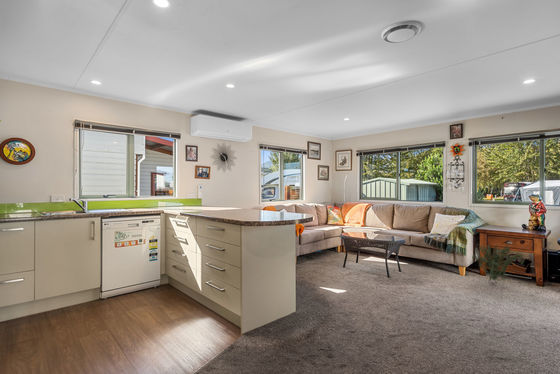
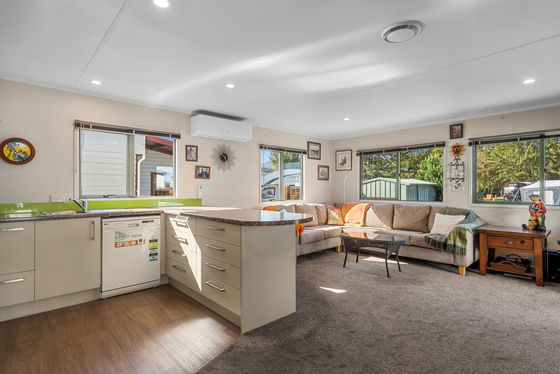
- decorative plant (496, 262)
